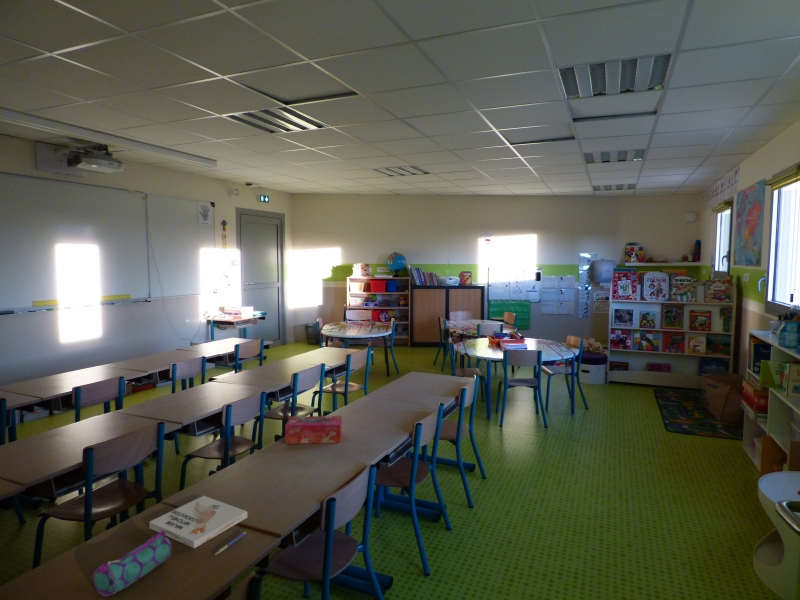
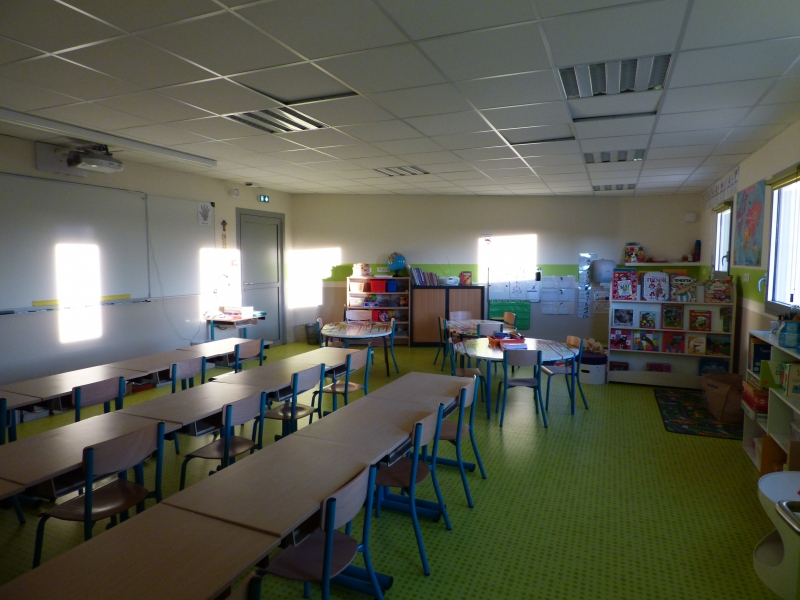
- pencil case (134, 562)
- tissue box (314, 429)
- pen (230, 543)
- book (199, 519)
